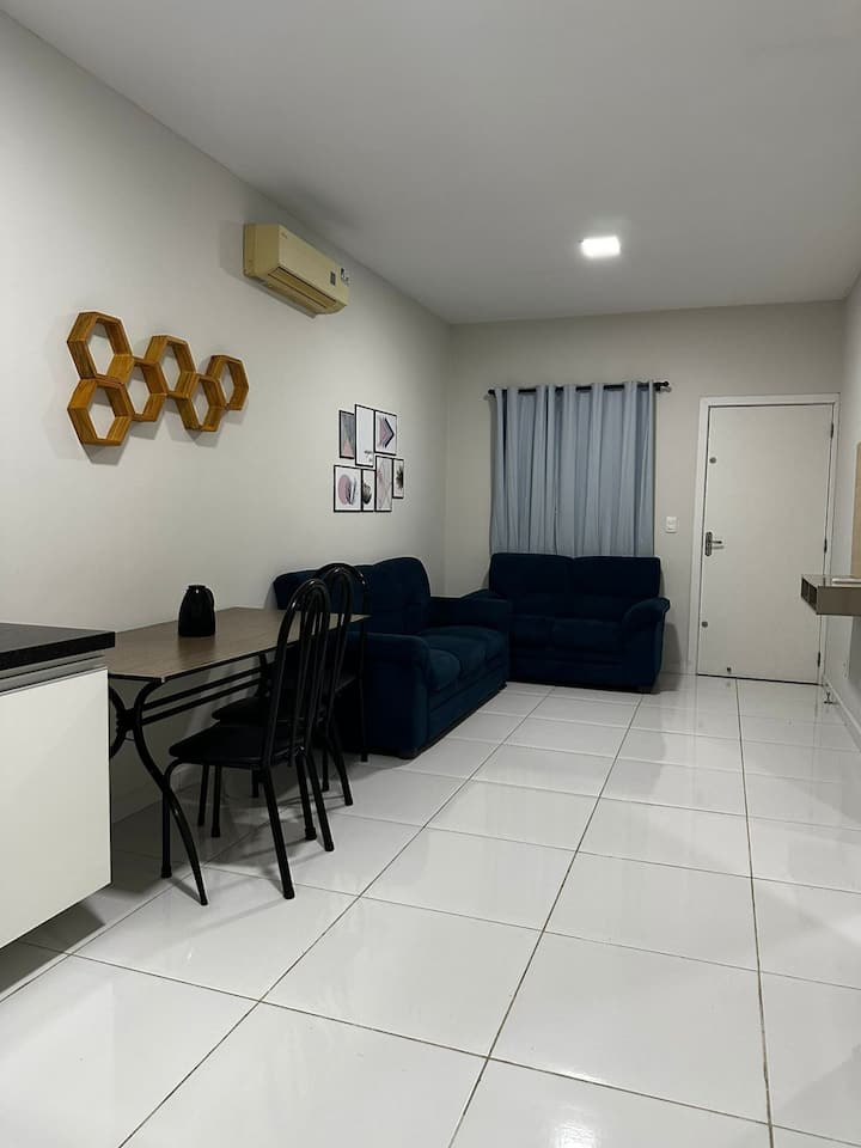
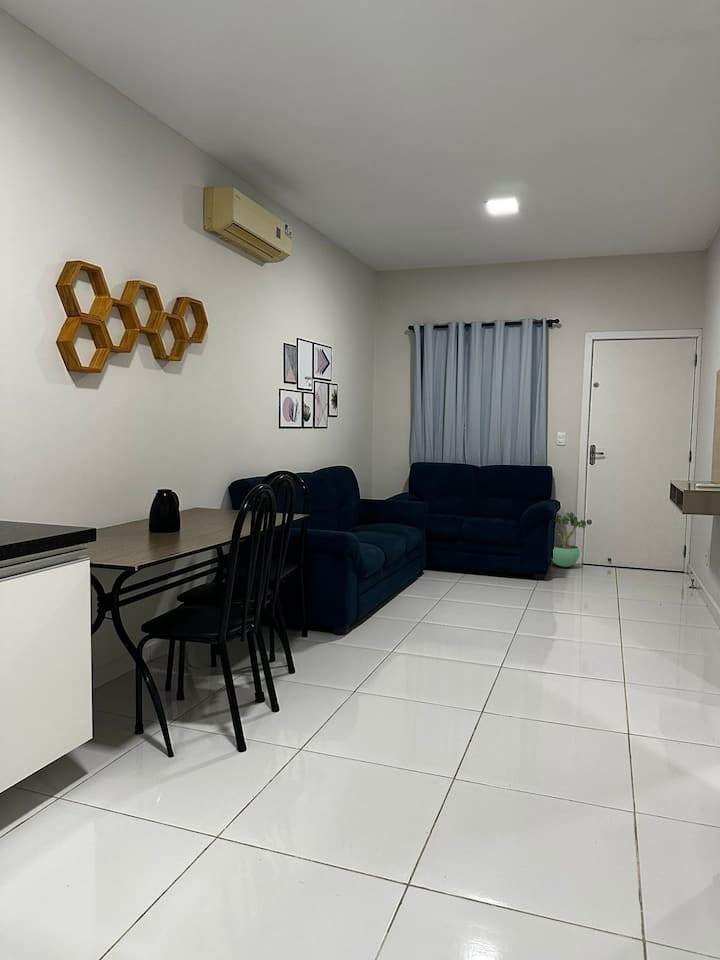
+ potted plant (566, 539)
